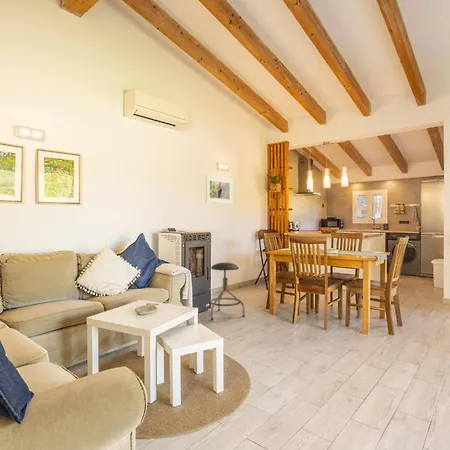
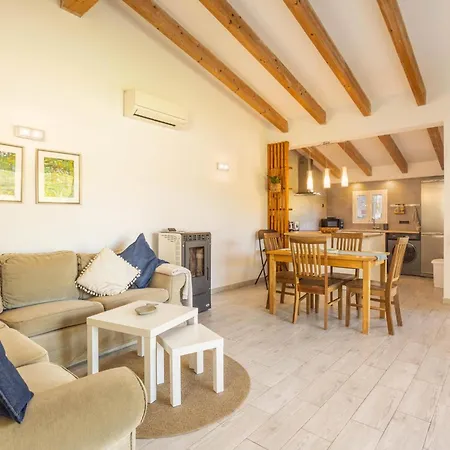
- stool (223, 289)
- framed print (219, 190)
